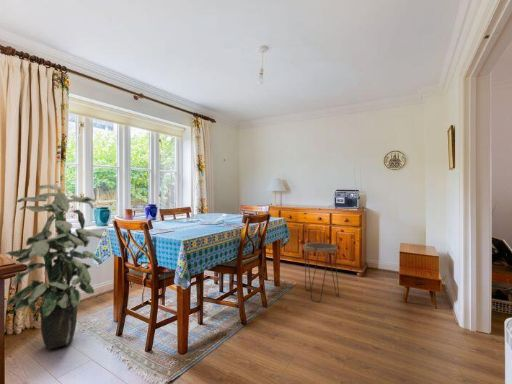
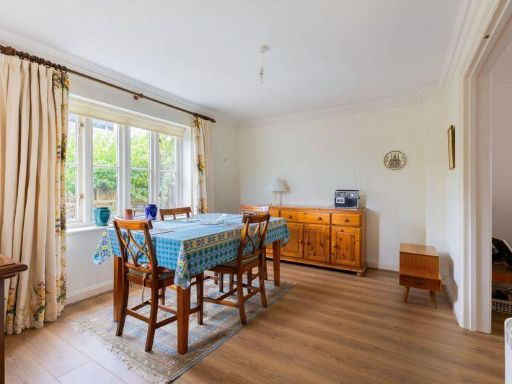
- indoor plant (55, 263)
- side table (324, 273)
